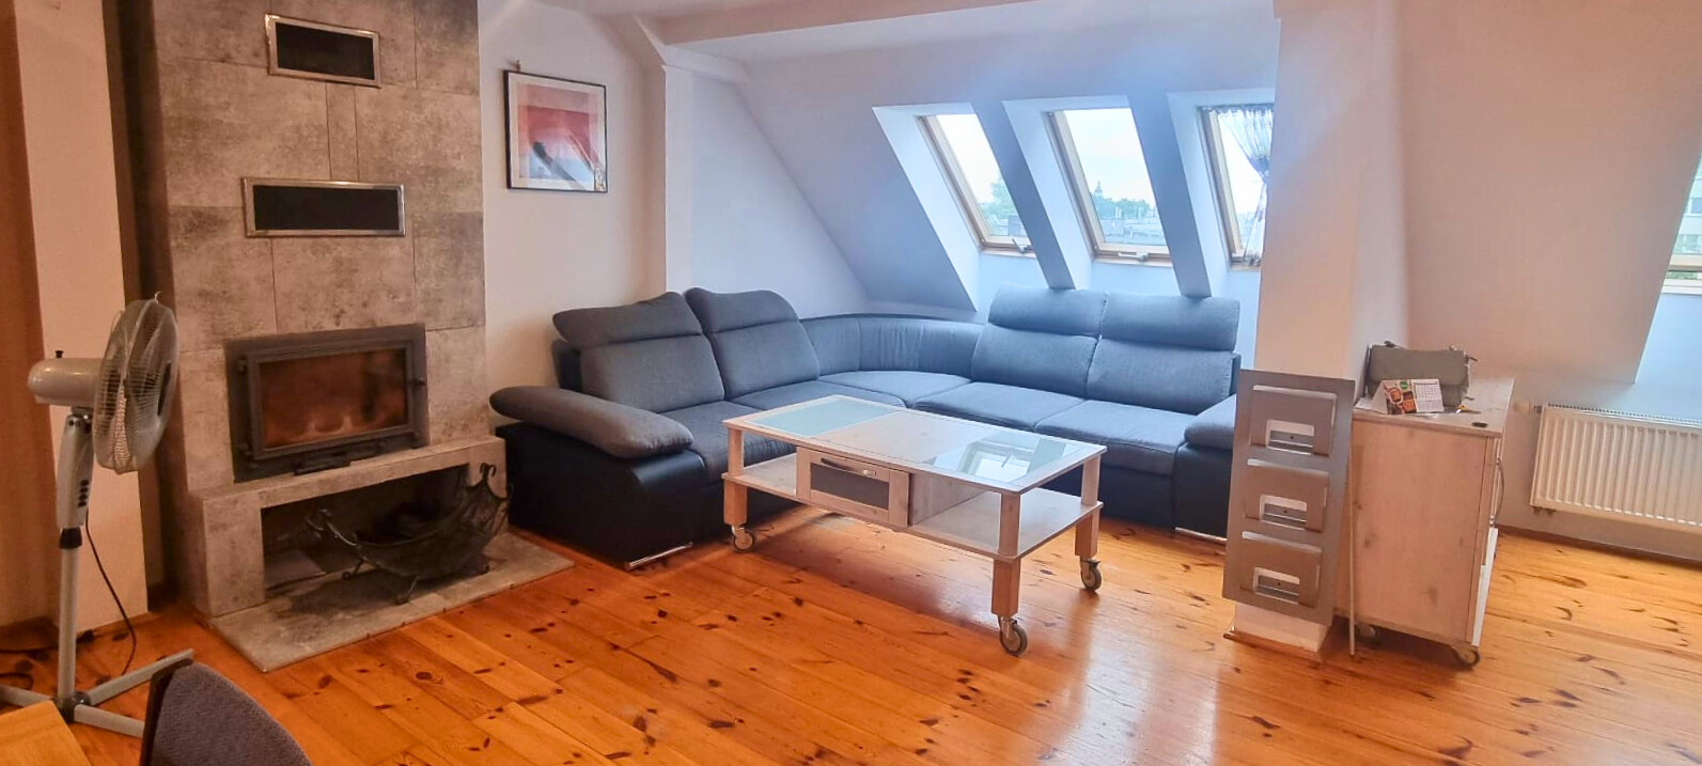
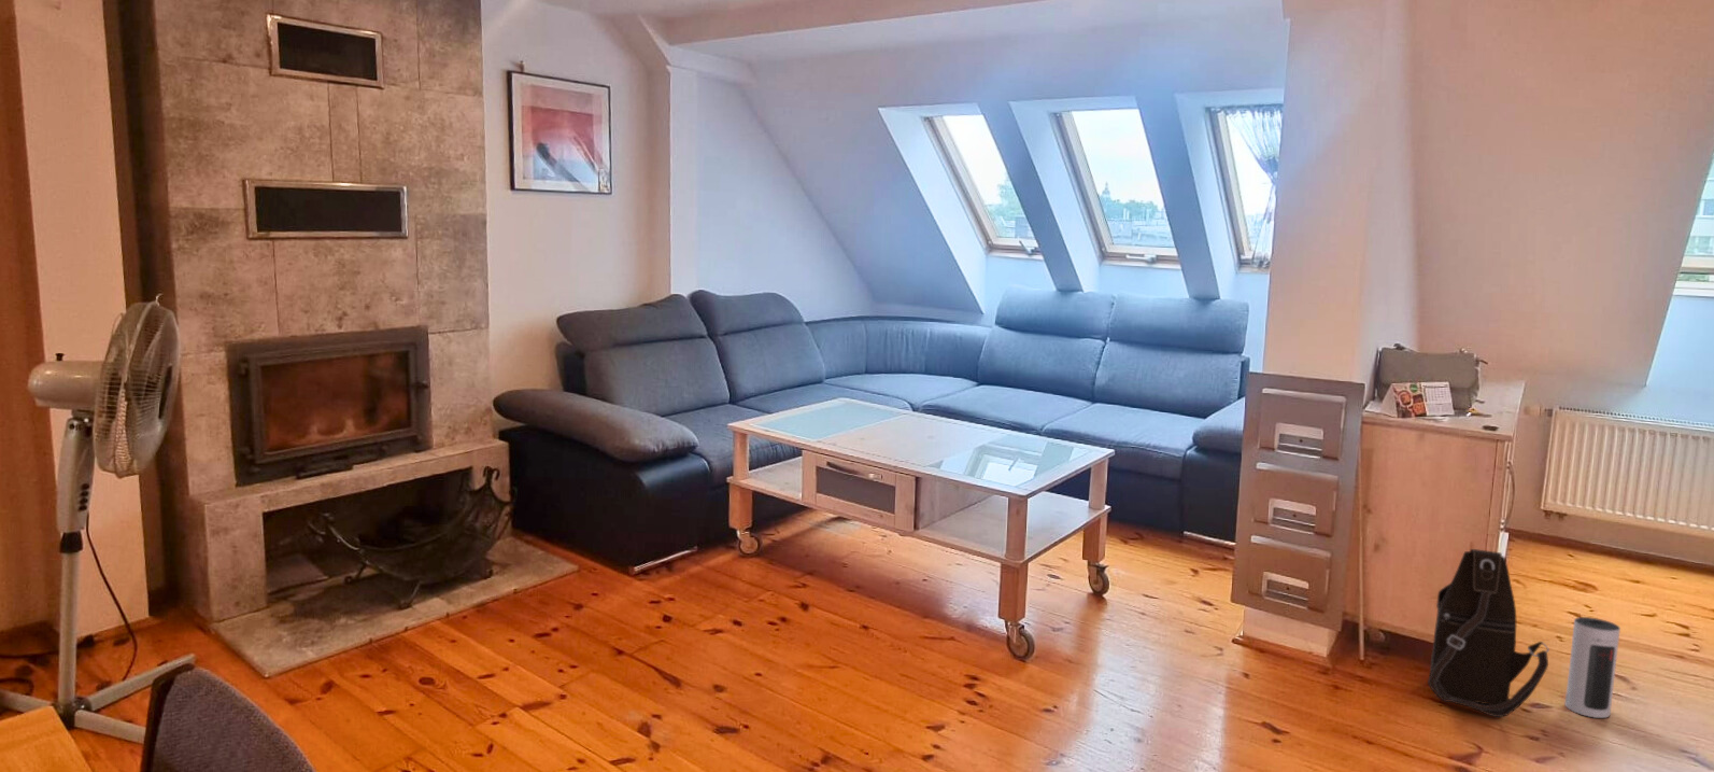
+ speaker (1592, 666)
+ shoulder bag (1486, 625)
